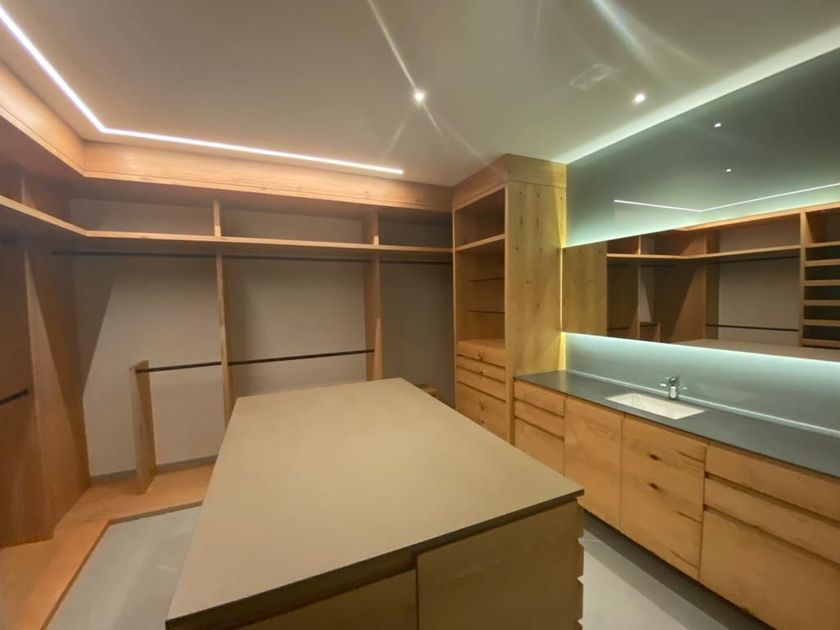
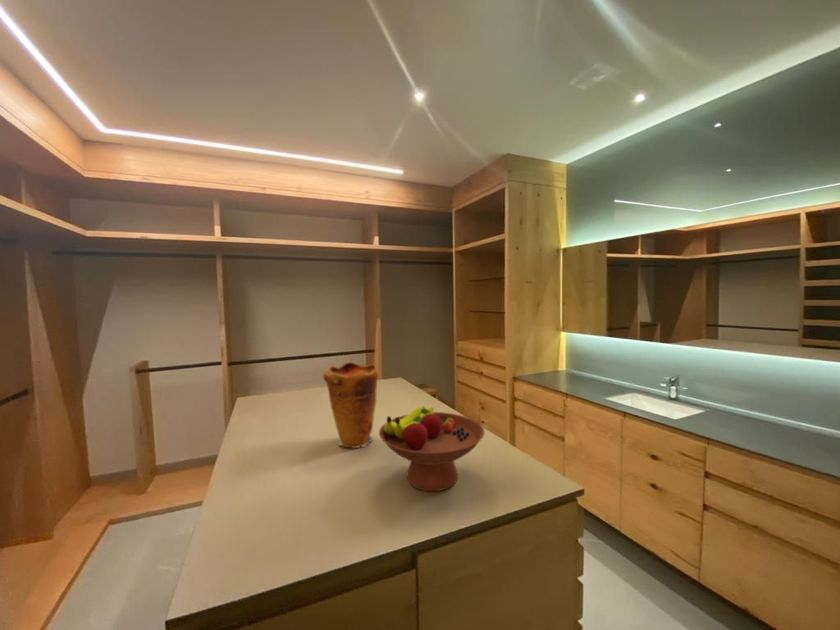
+ fruit bowl (431, 444)
+ vase (352, 404)
